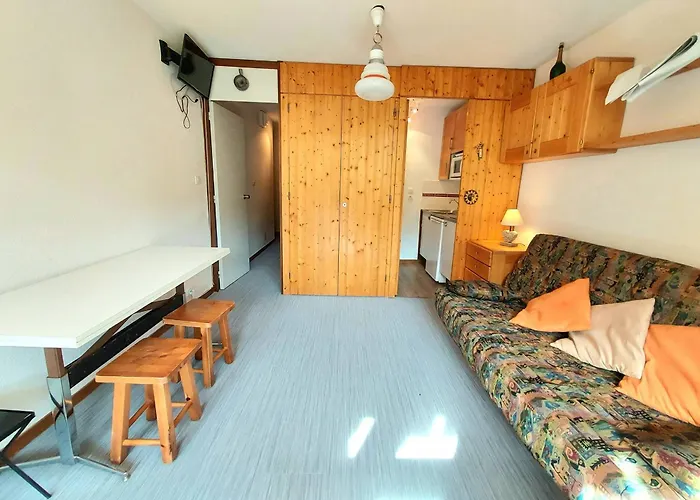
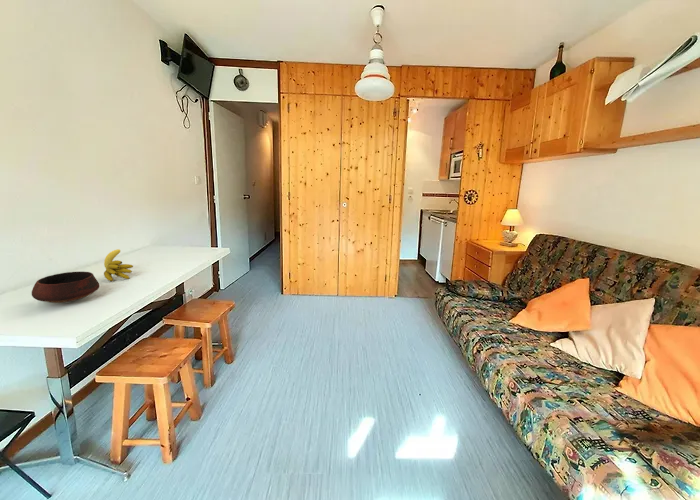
+ banana (117, 264)
+ bowl (67, 288)
